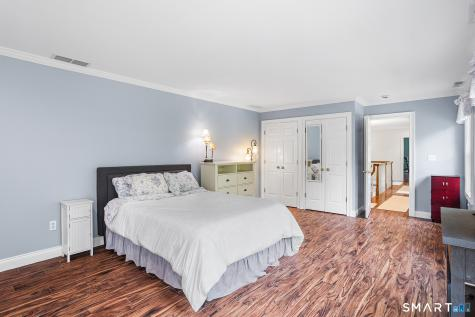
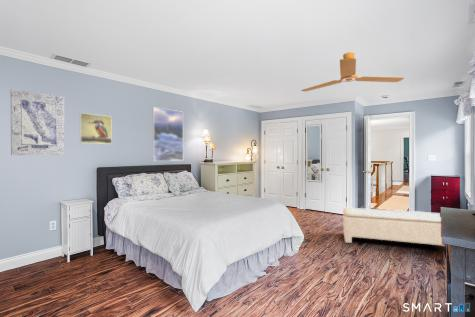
+ wall art (39, 124)
+ bench (398, 228)
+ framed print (168, 135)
+ ceiling fan (348, 63)
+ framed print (96, 129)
